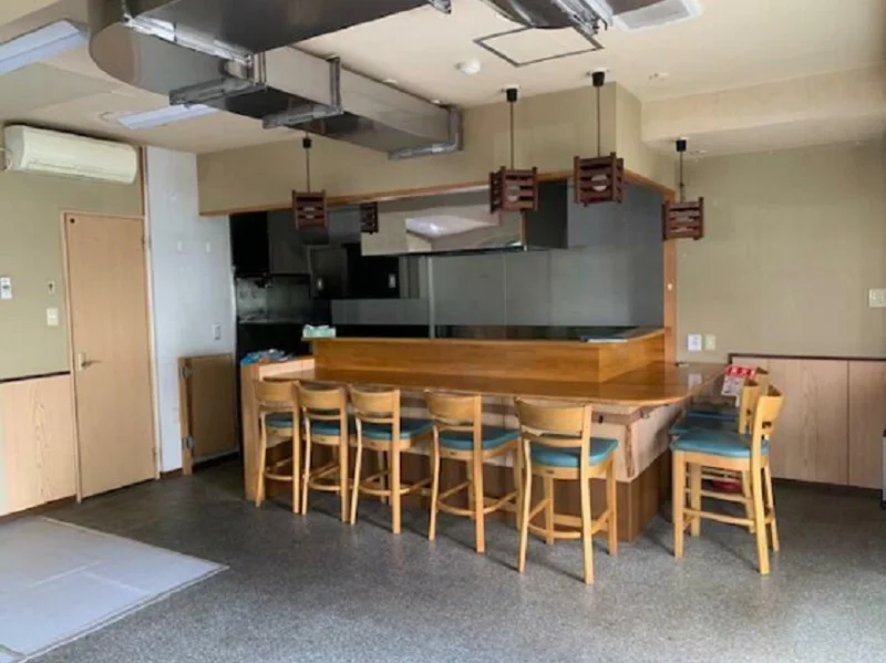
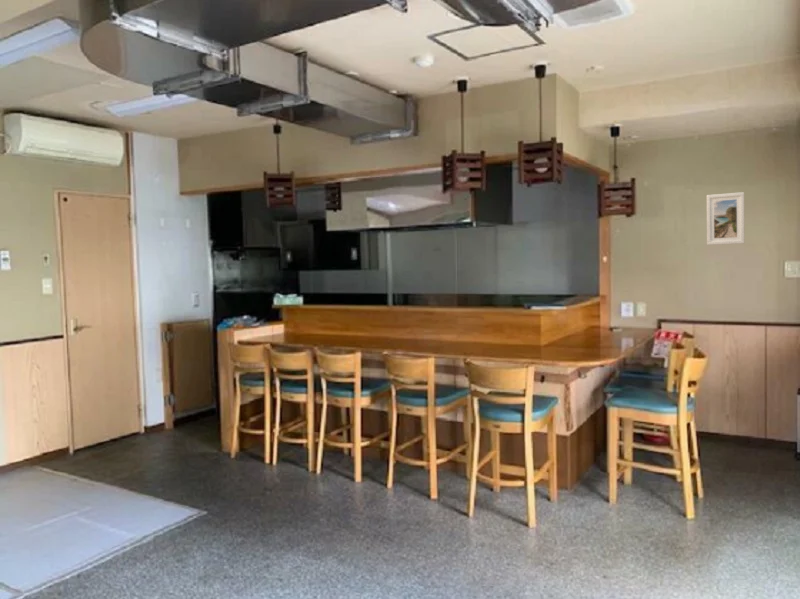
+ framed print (725, 219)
